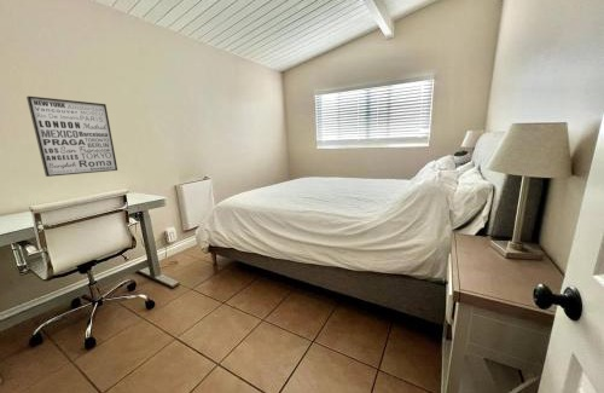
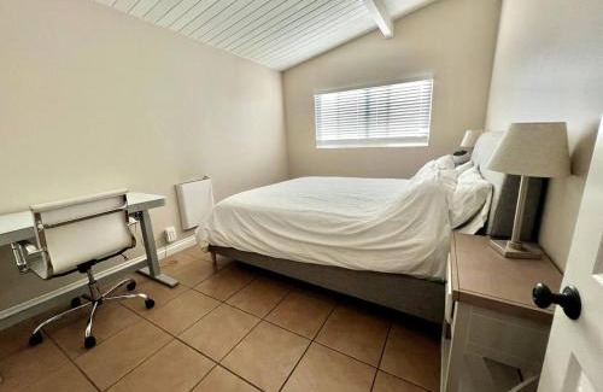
- wall art (77, 138)
